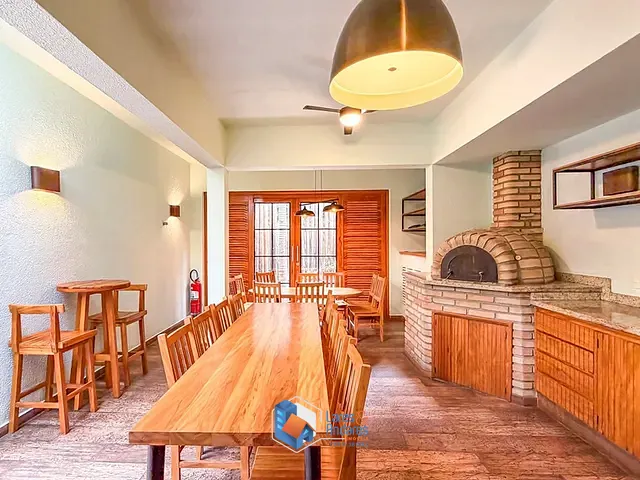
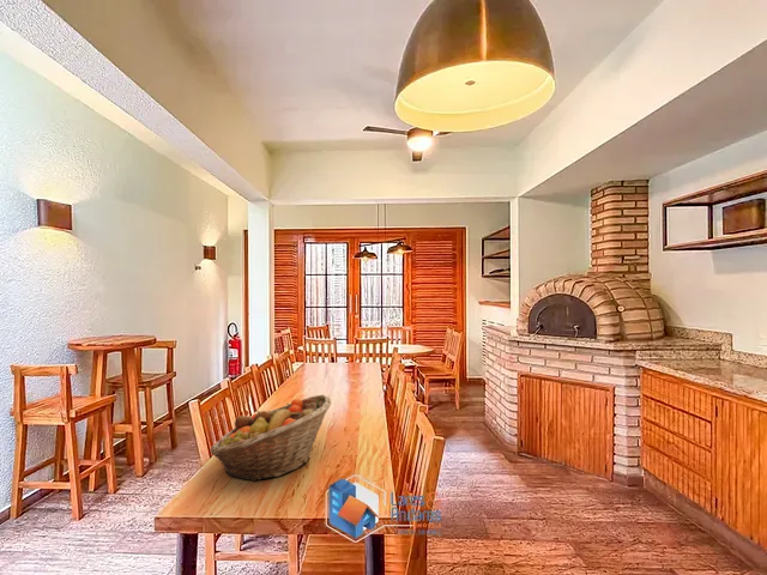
+ fruit basket (274, 431)
